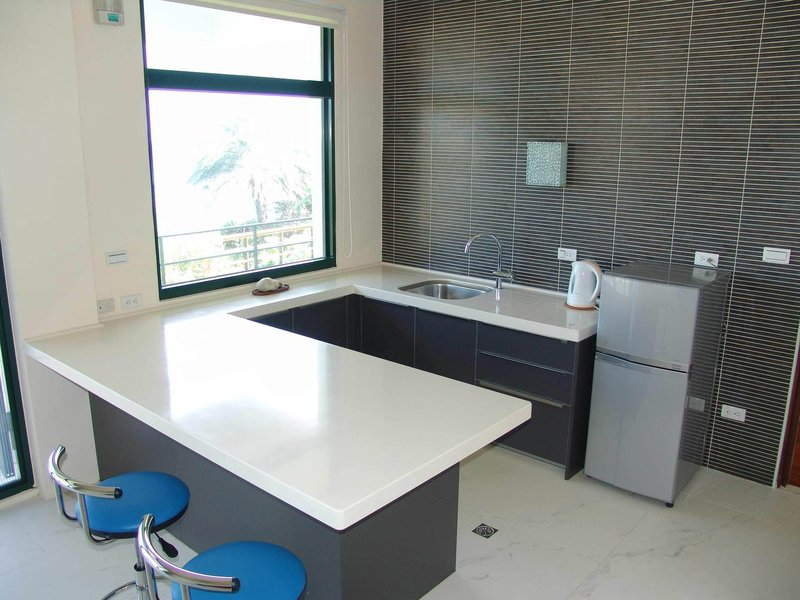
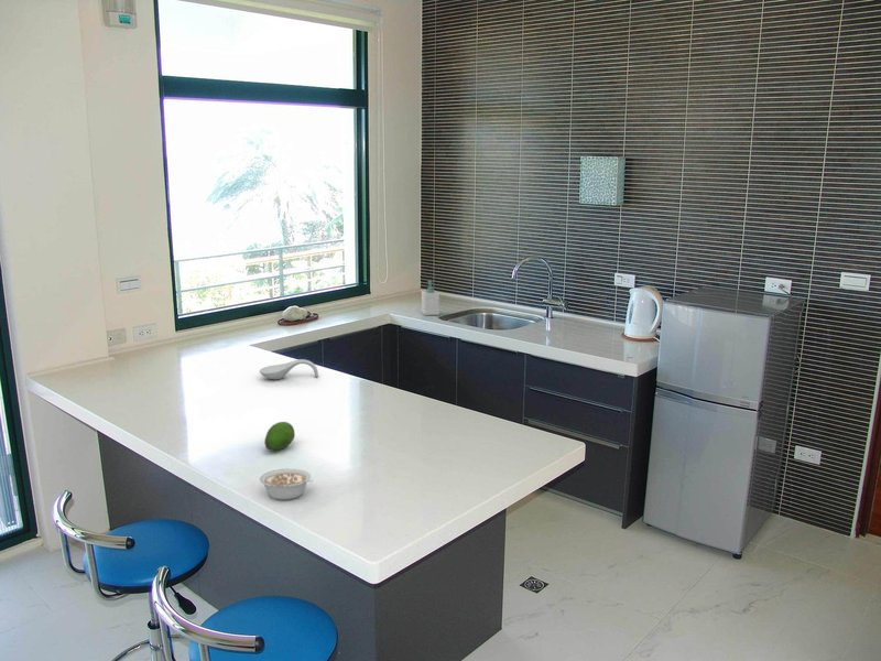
+ fruit (280, 436)
+ legume (287, 484)
+ spoon rest (289, 368)
+ soap bottle (429, 297)
